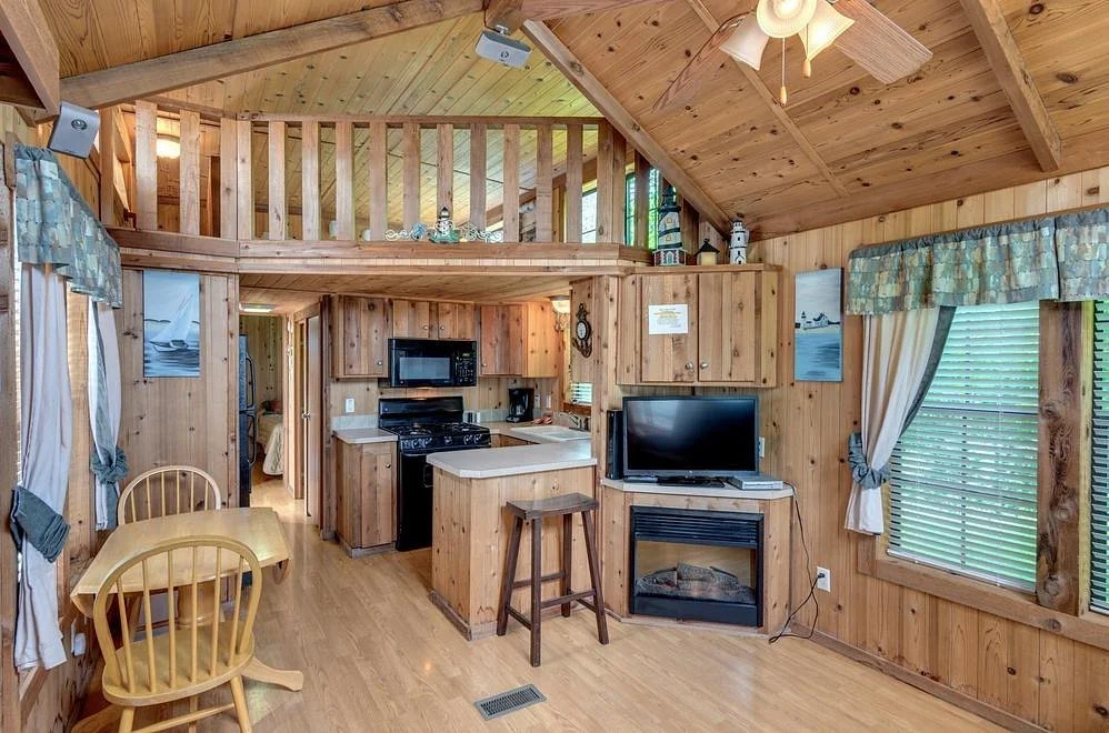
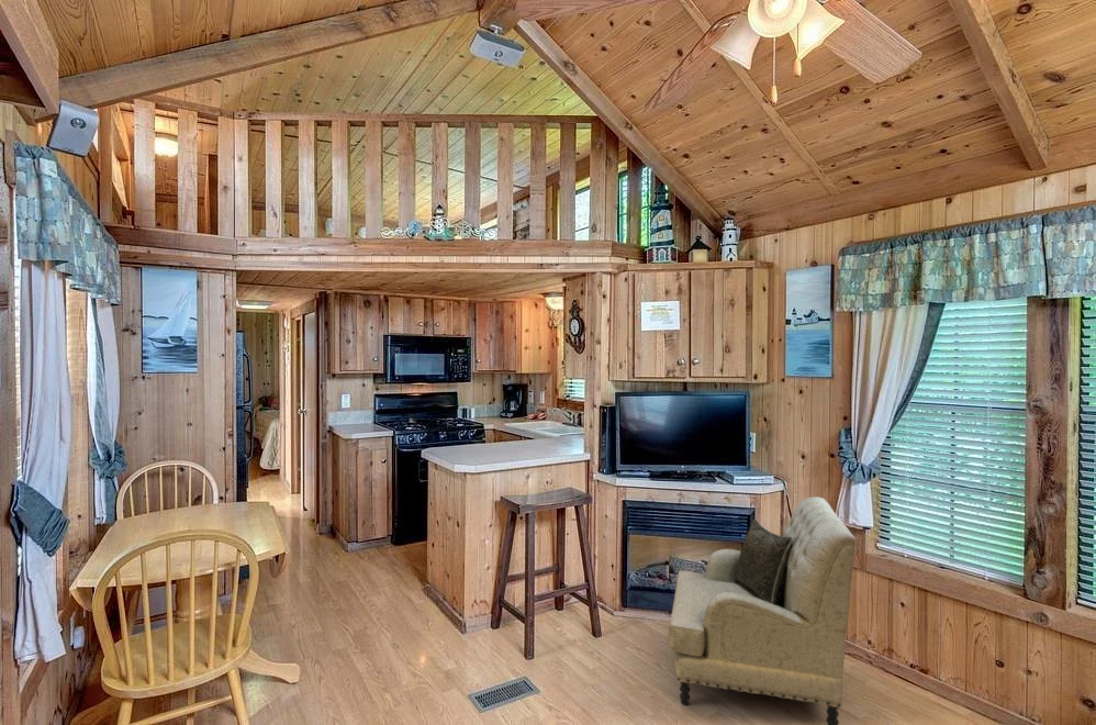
+ armchair (752, 592)
